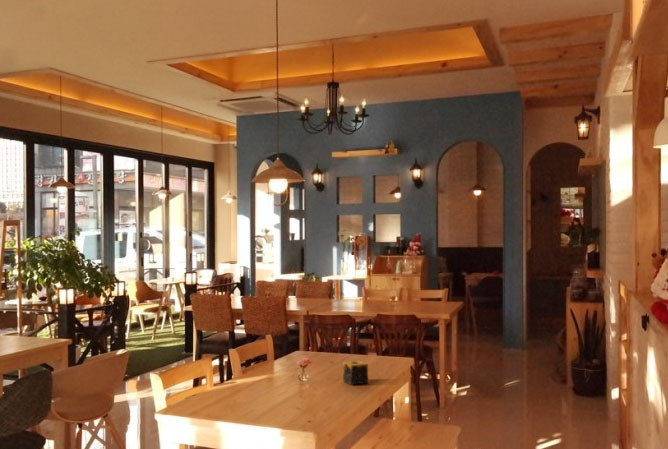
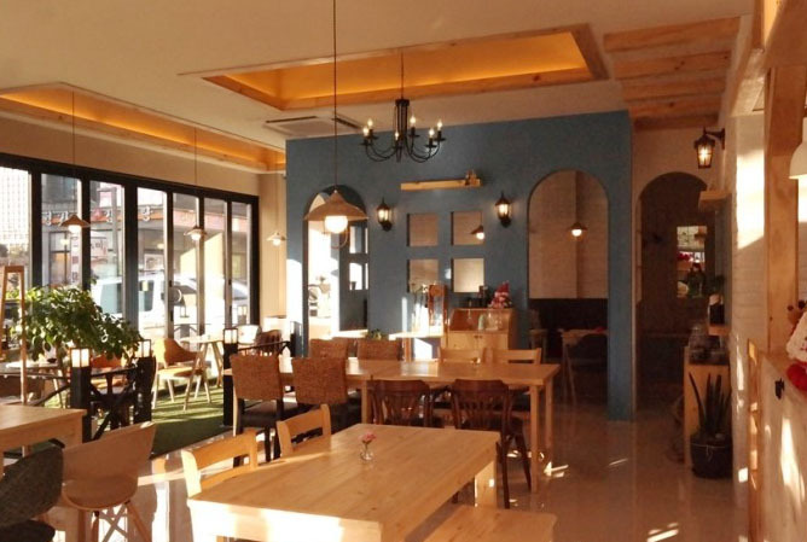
- candle (355, 372)
